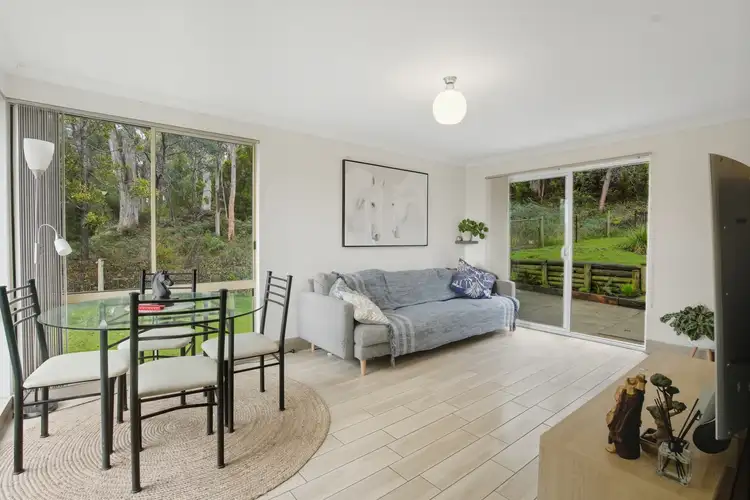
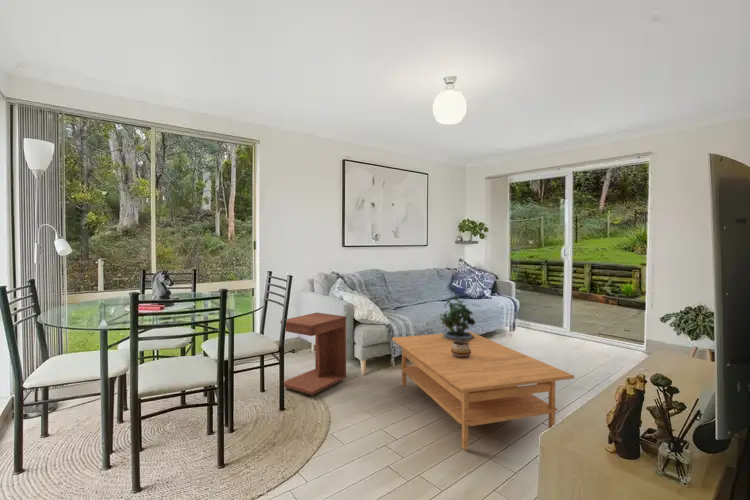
+ decorative bowl (461, 349)
+ potted plant (457, 316)
+ side table (315, 351)
+ coffee table (467, 379)
